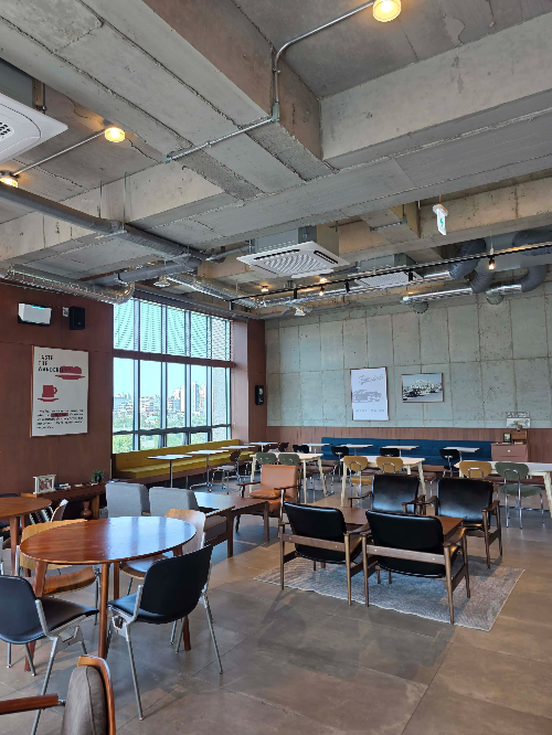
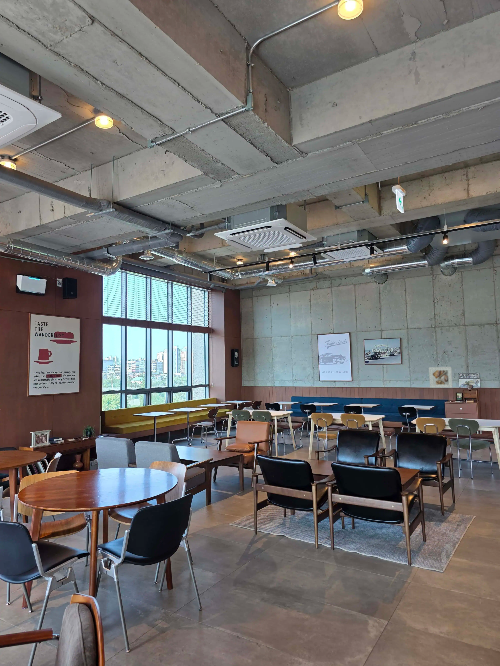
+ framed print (440, 377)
